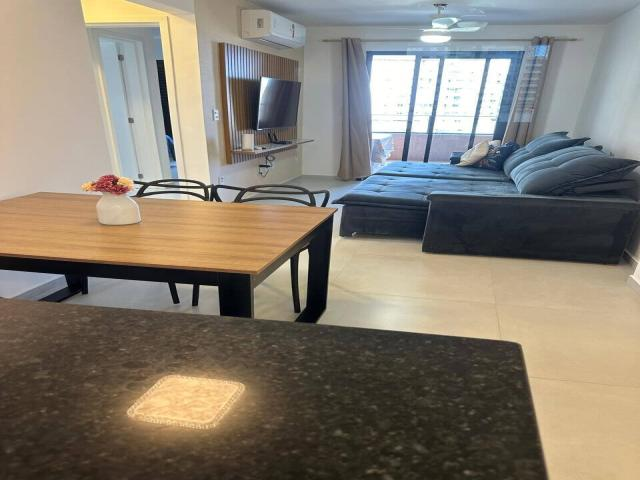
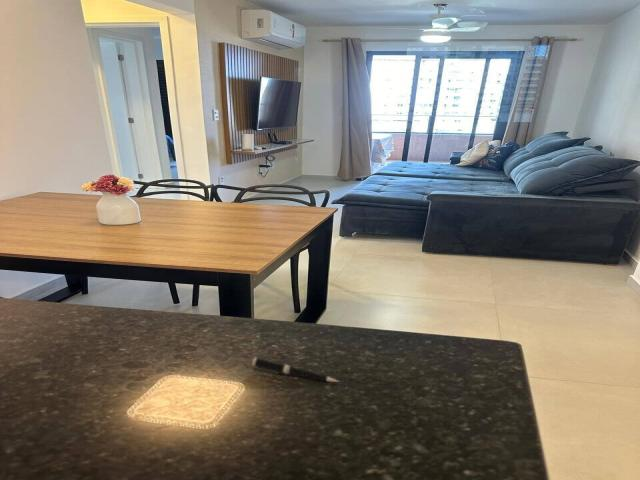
+ pen (295, 370)
